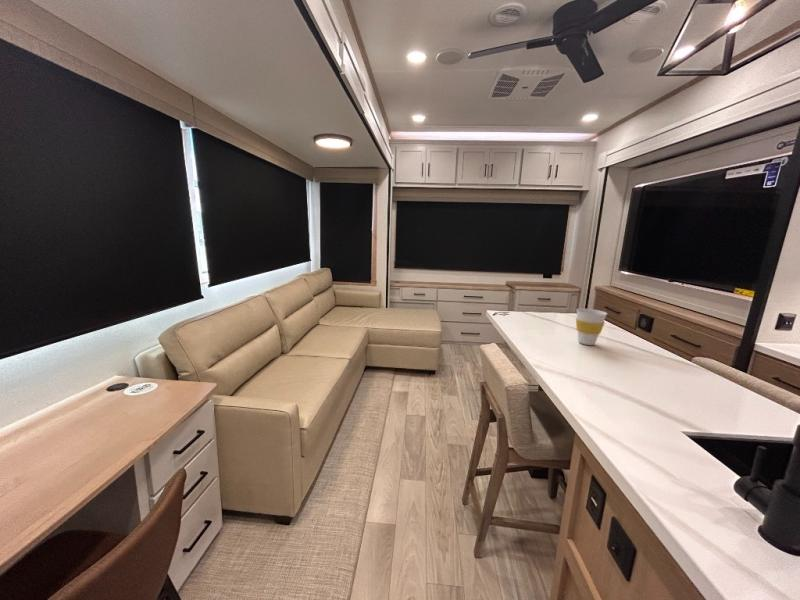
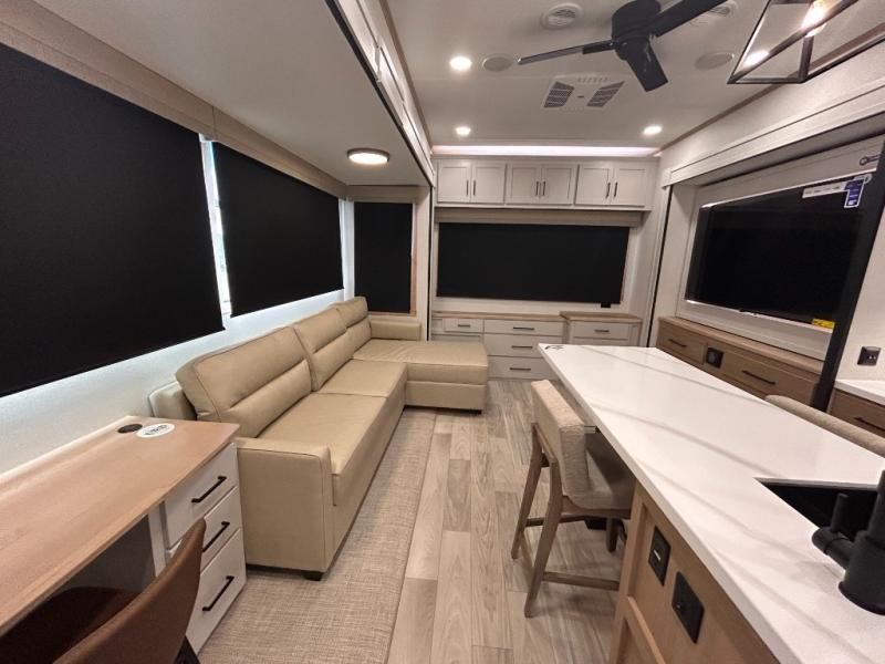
- cup (588, 327)
